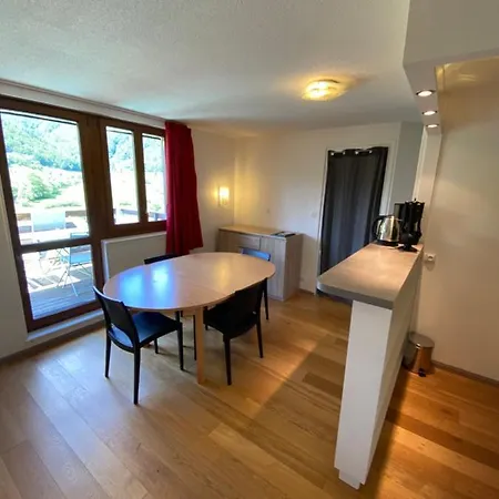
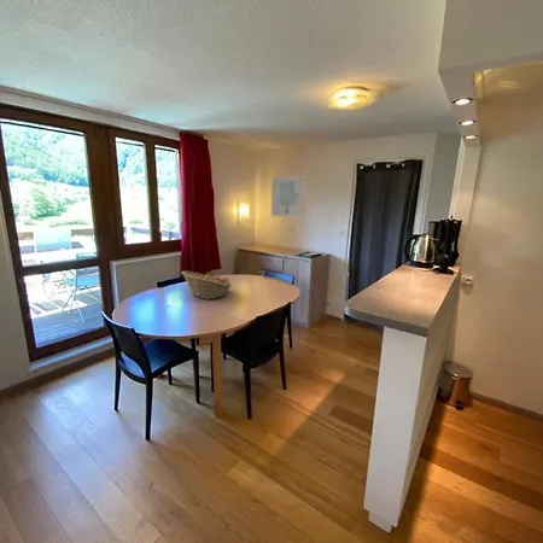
+ wall art (287, 197)
+ fruit basket (206, 282)
